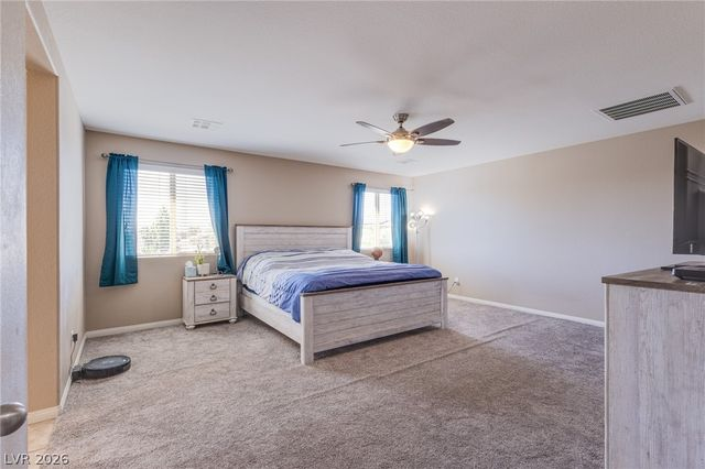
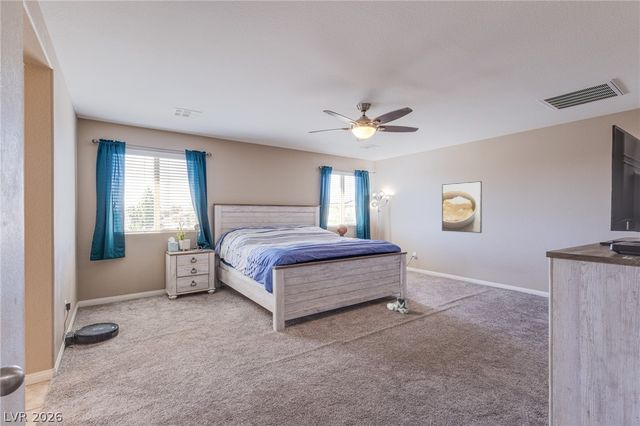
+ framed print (460, 207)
+ sneaker (397, 302)
